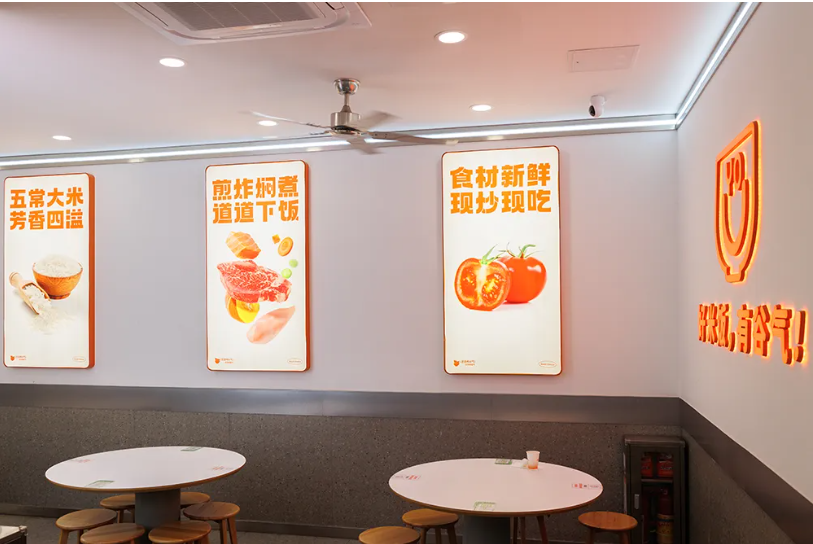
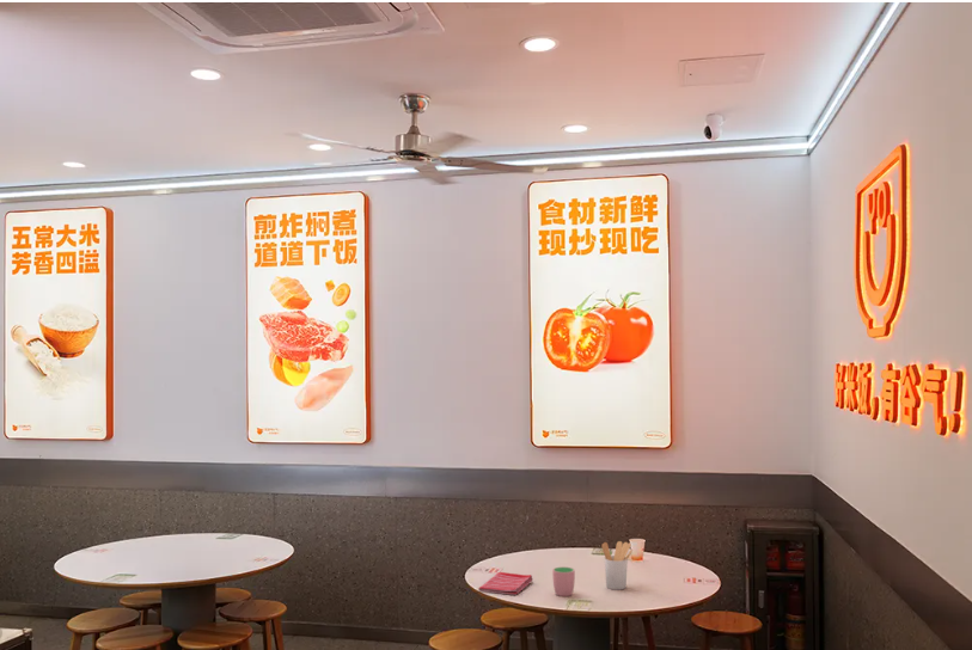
+ cup (563, 581)
+ utensil holder (618, 564)
+ dish towel (506, 582)
